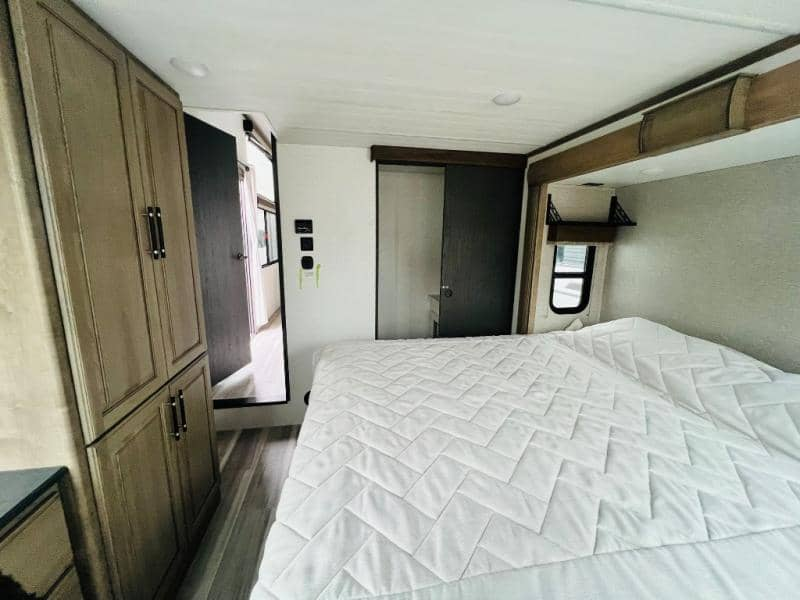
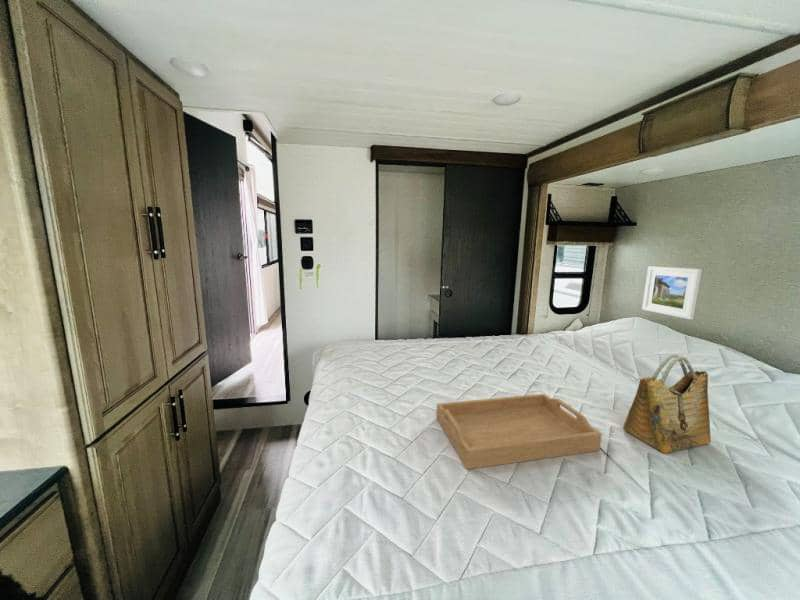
+ grocery bag (672, 396)
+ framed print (669, 291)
+ serving tray (512, 422)
